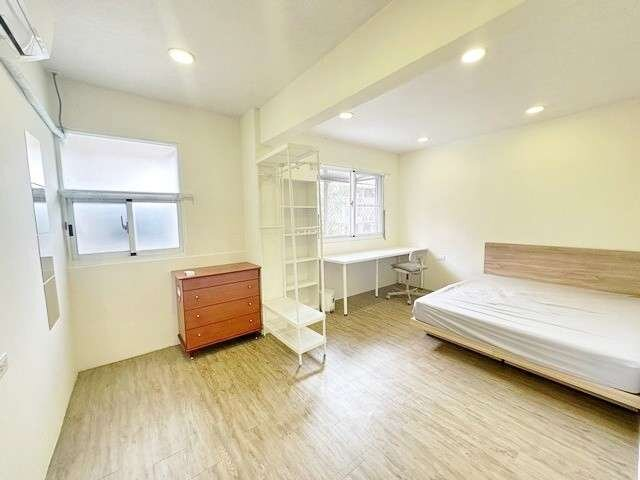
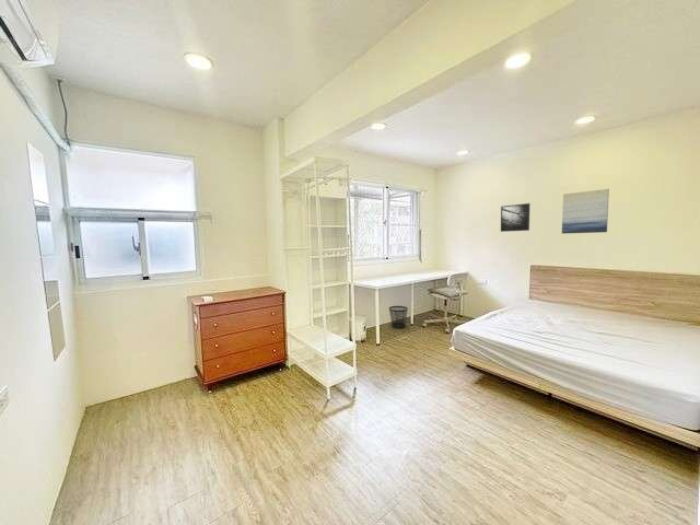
+ wastebasket (398, 317)
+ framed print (514, 218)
+ wall art (584, 212)
